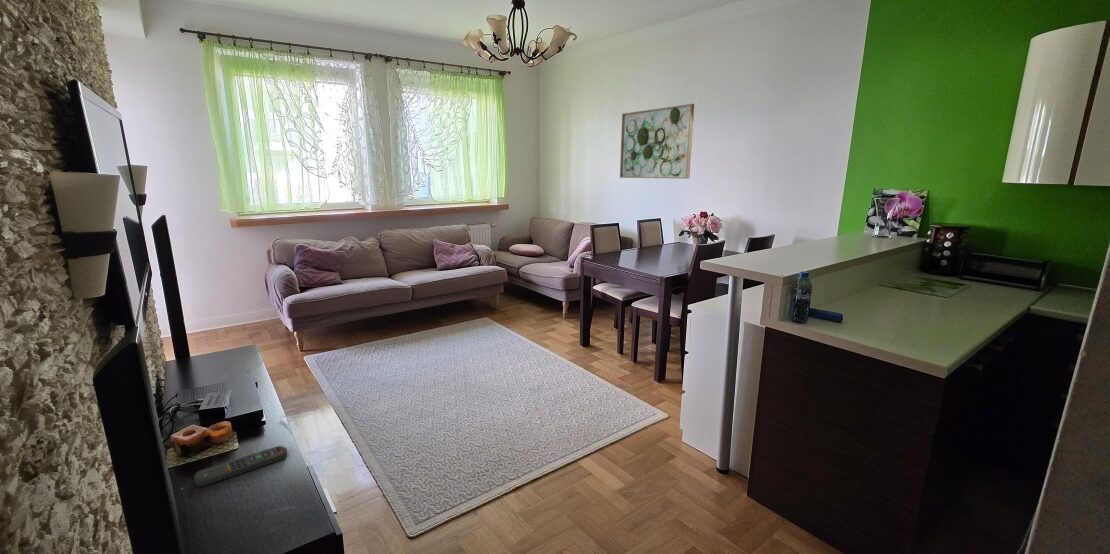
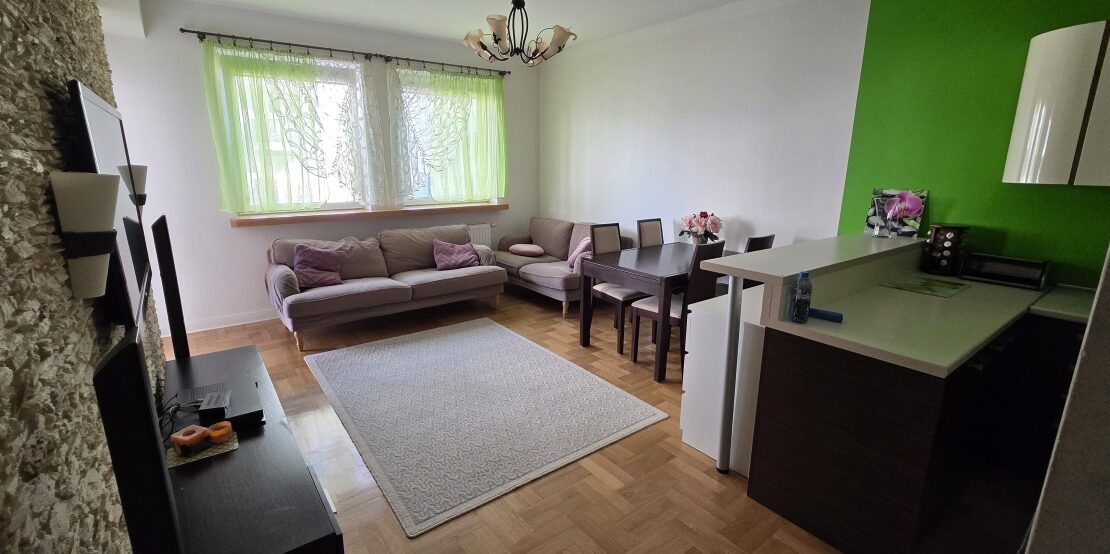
- remote control (242, 464)
- wall art (652, 144)
